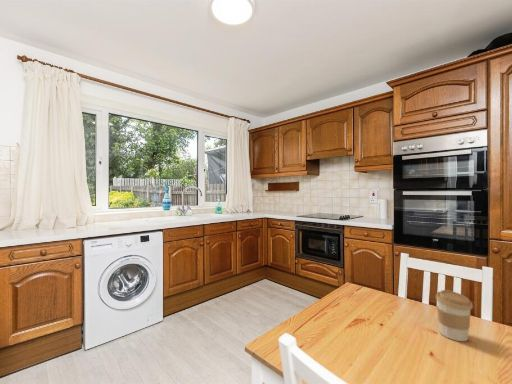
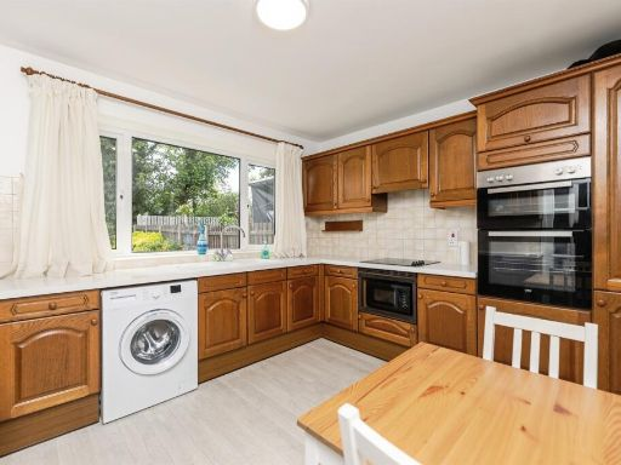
- coffee cup (453, 314)
